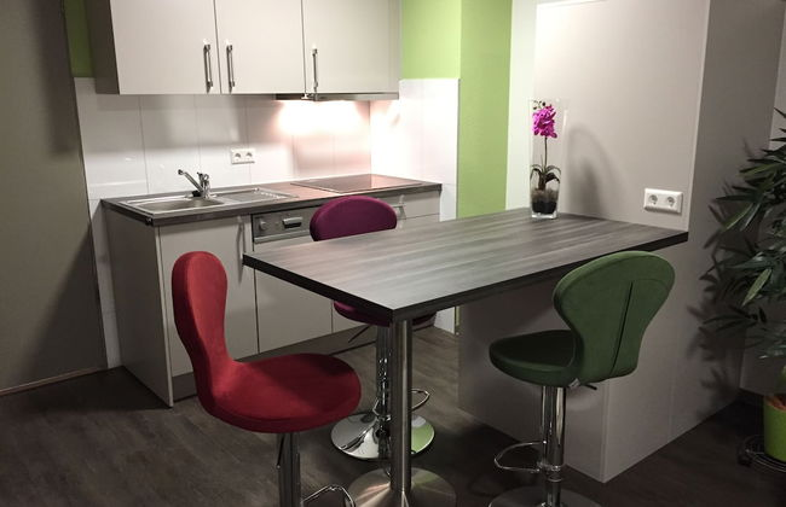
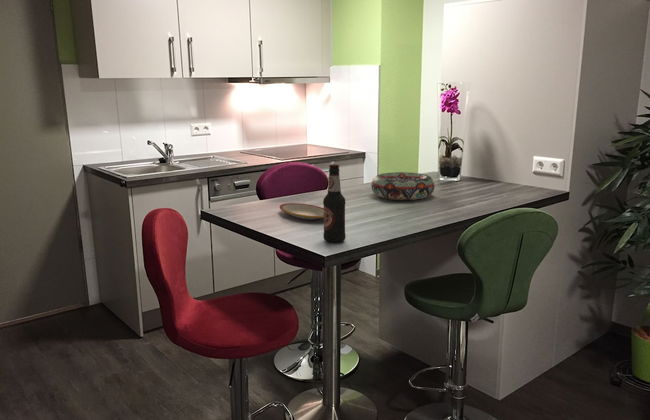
+ plate (304, 212)
+ bottle (334, 203)
+ decorative bowl (402, 186)
